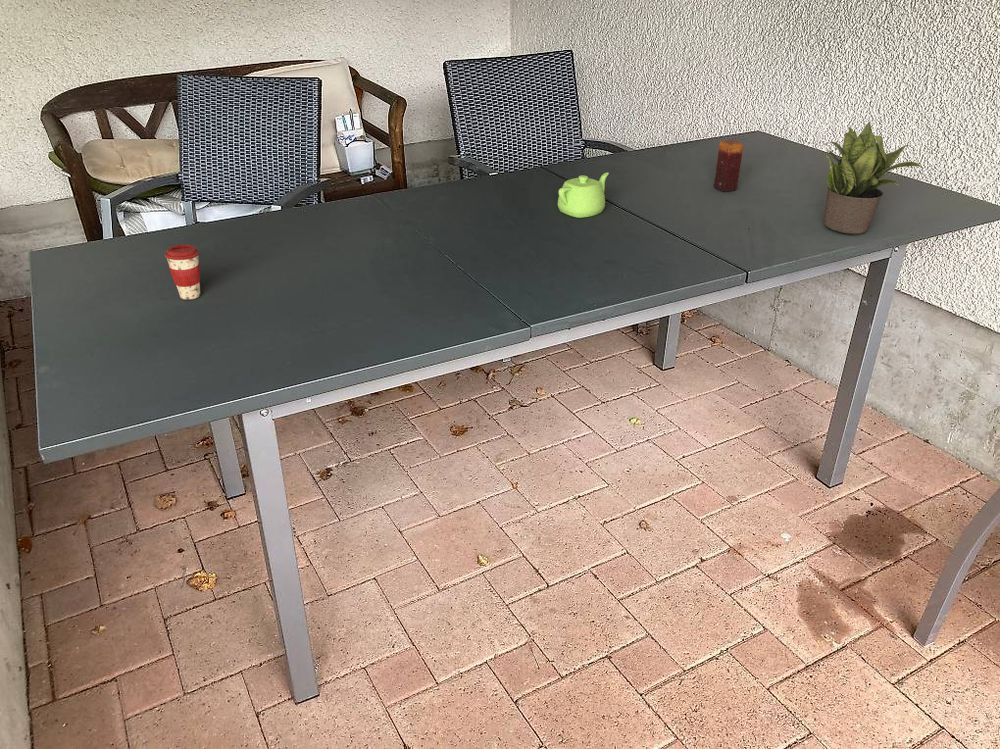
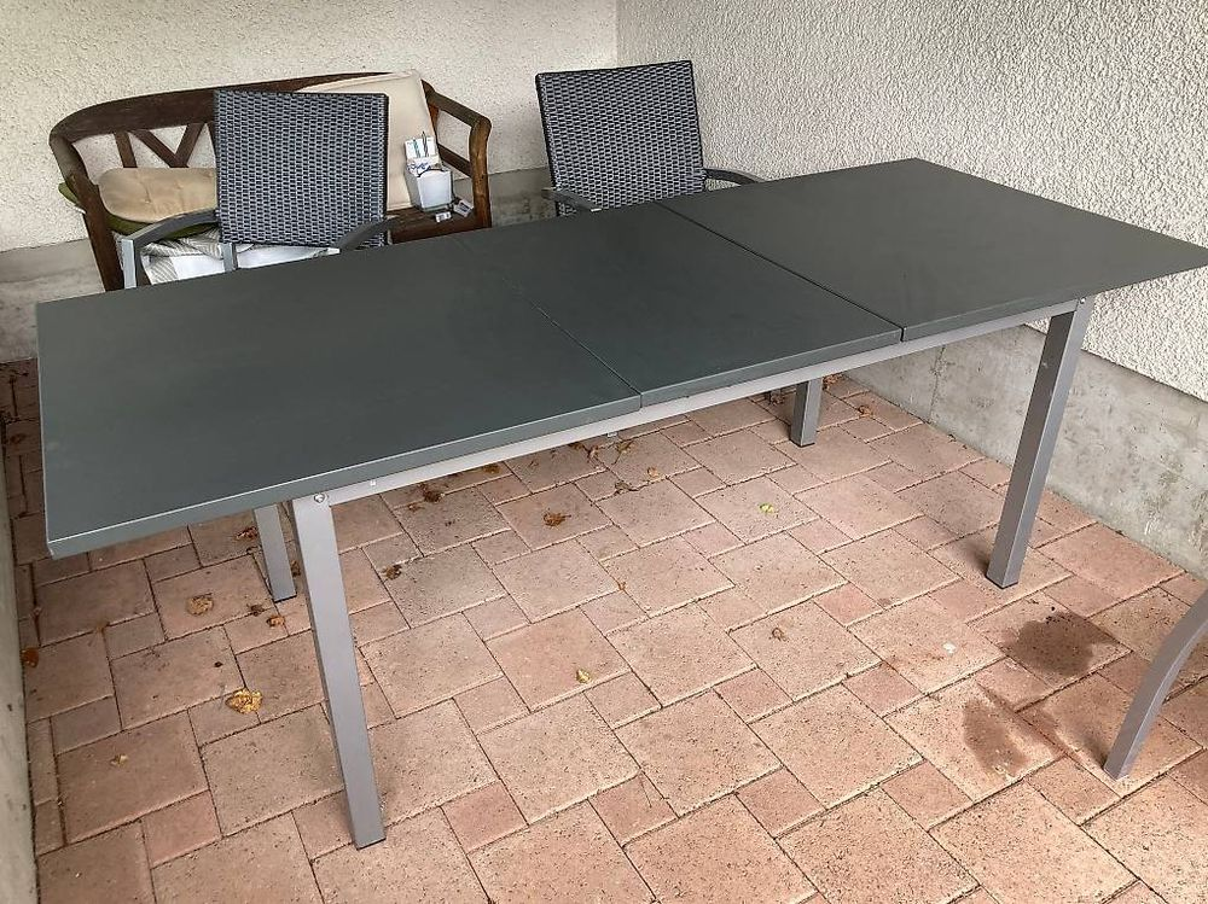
- coffee cup (185, 272)
- potted plant (868, 175)
- teapot (583, 193)
- candle (728, 165)
